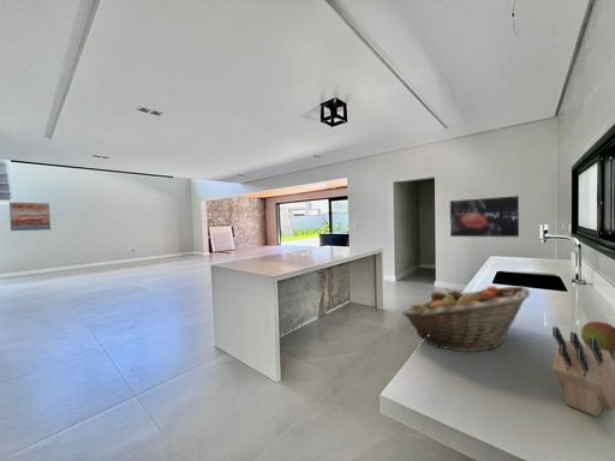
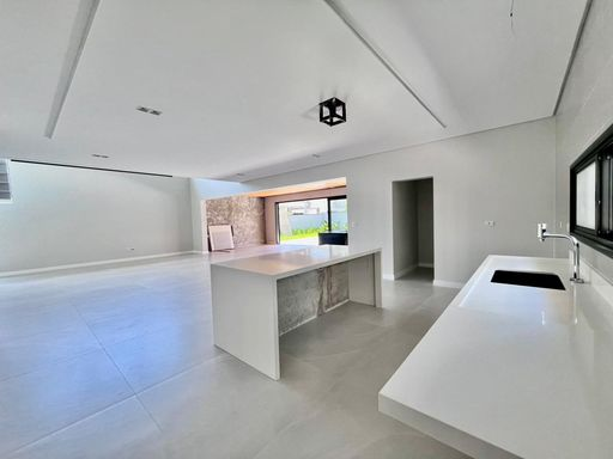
- wall art (482, 217)
- fruit (601, 336)
- fruit basket (464, 310)
- wall art (30, 216)
- knife block (586, 361)
